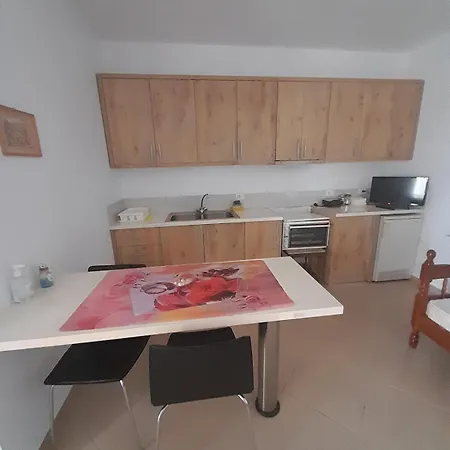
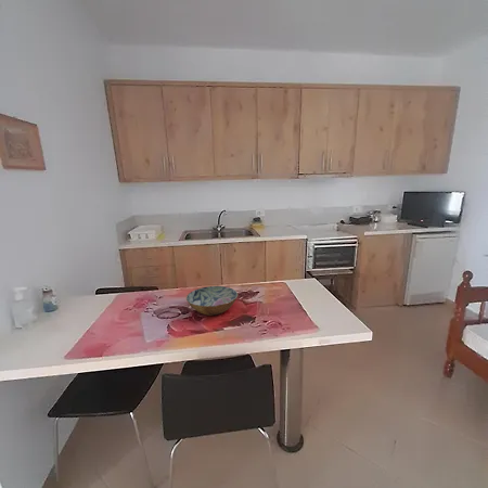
+ bowl (213, 303)
